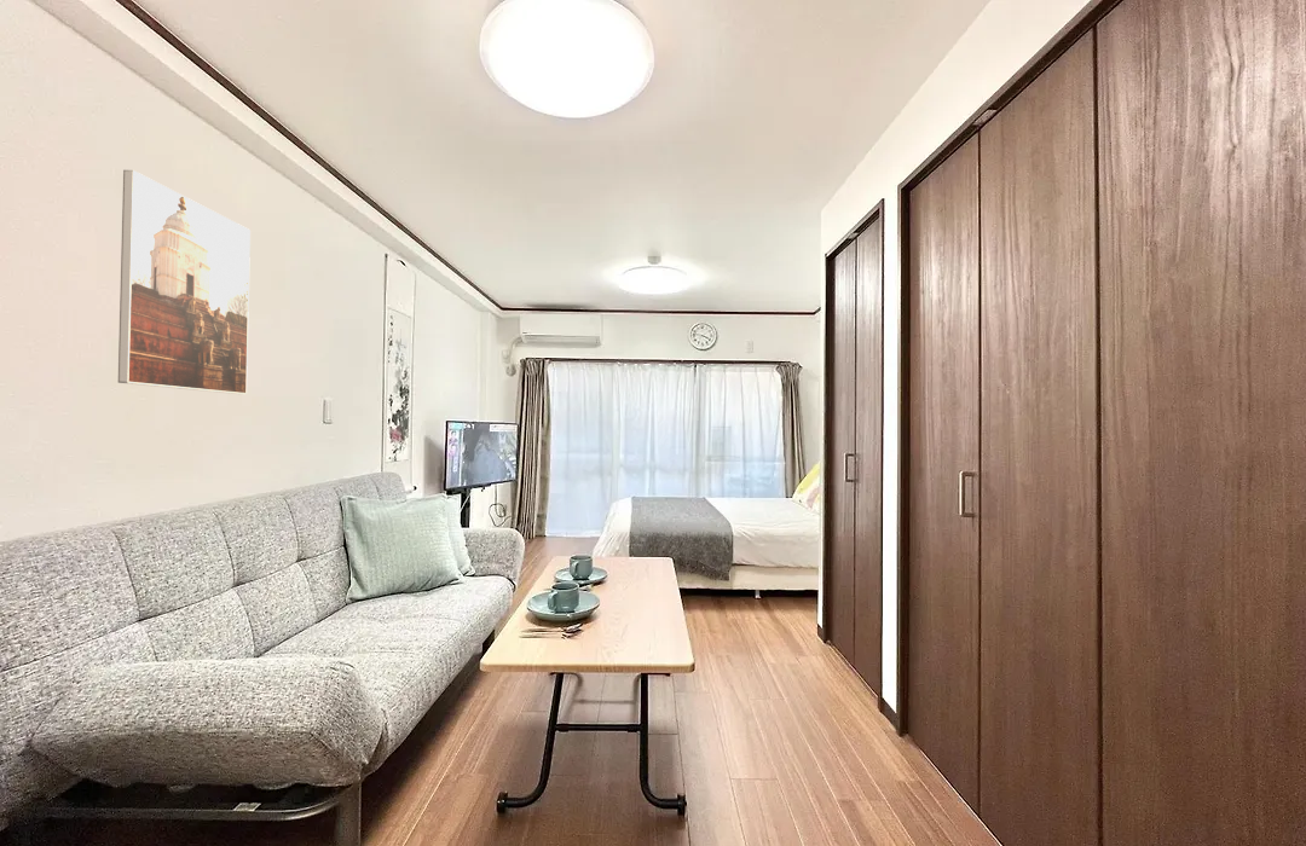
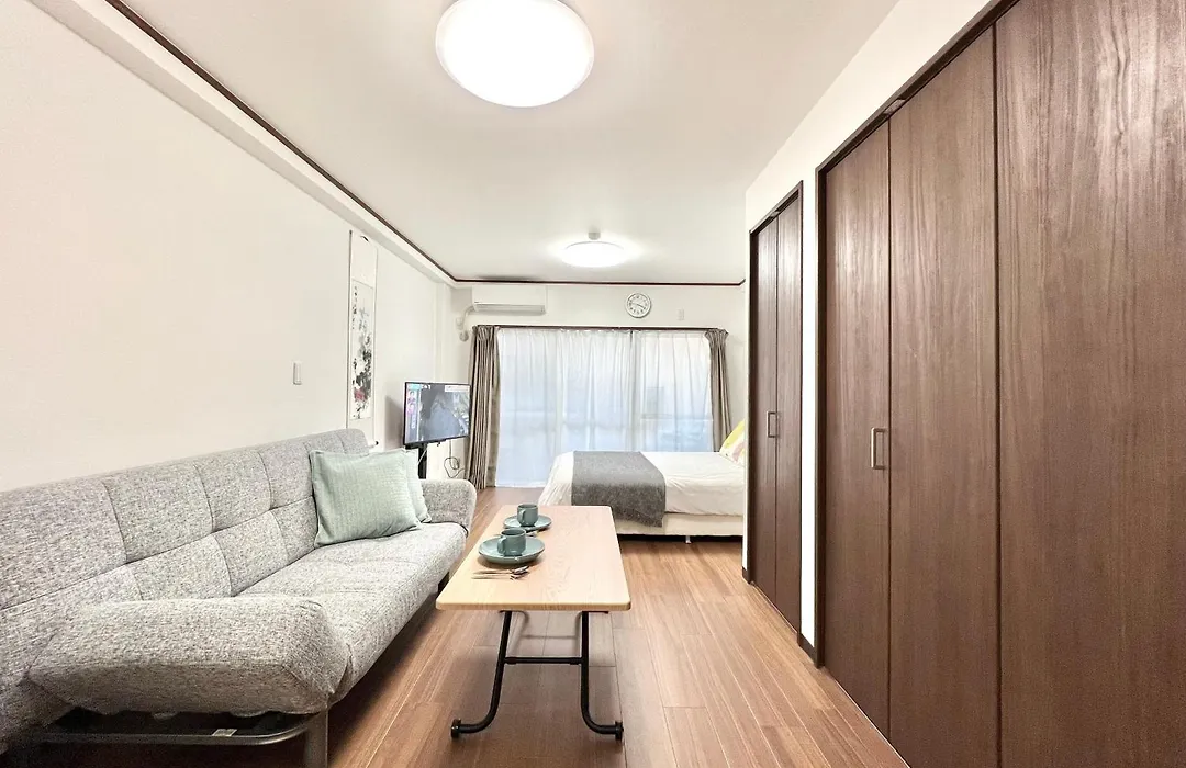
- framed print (192, 296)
